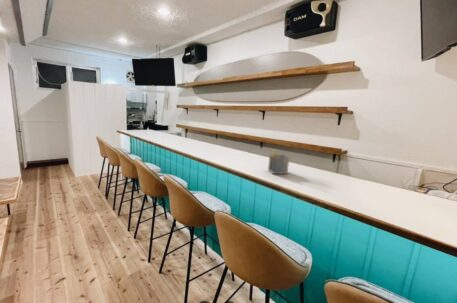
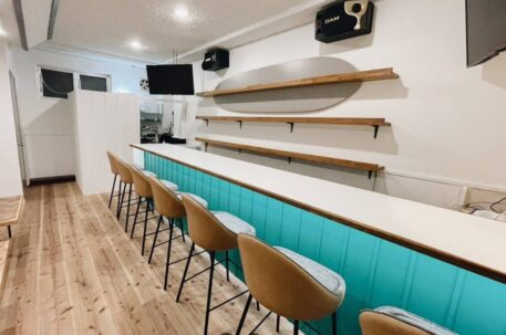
- napkin holder (278, 160)
